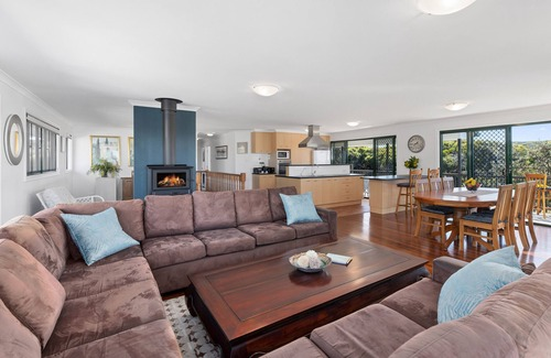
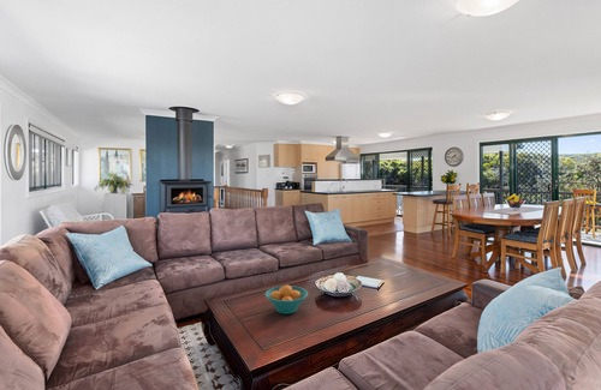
+ fruit bowl (286, 298)
